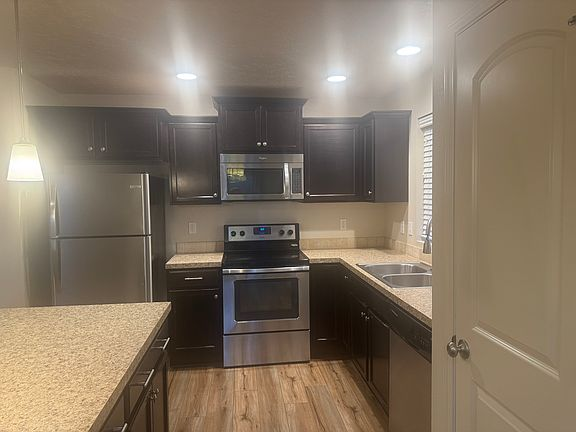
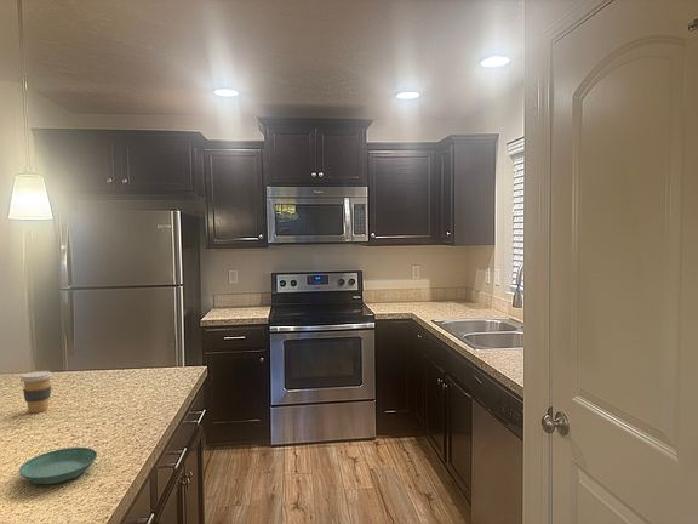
+ saucer (59, 466)
+ coffee cup (36, 392)
